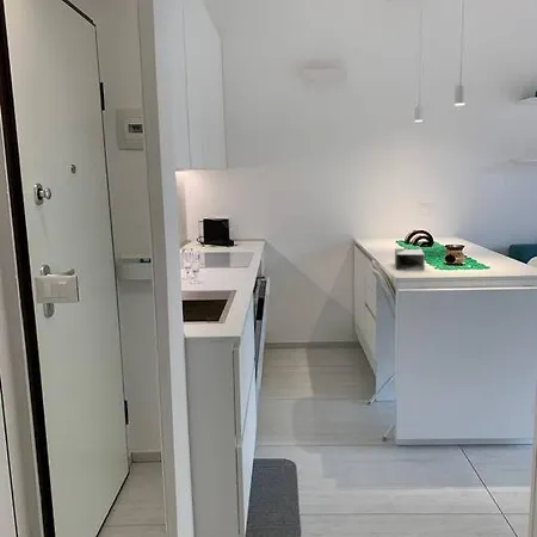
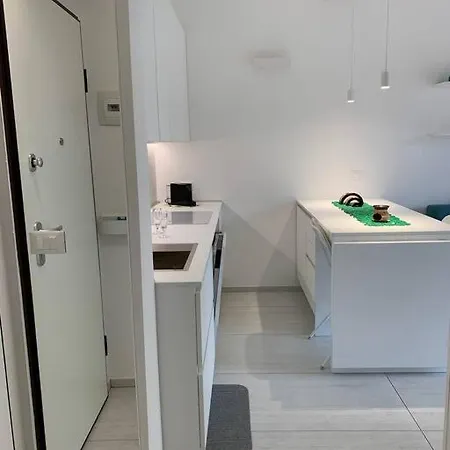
- tissue box (408, 258)
